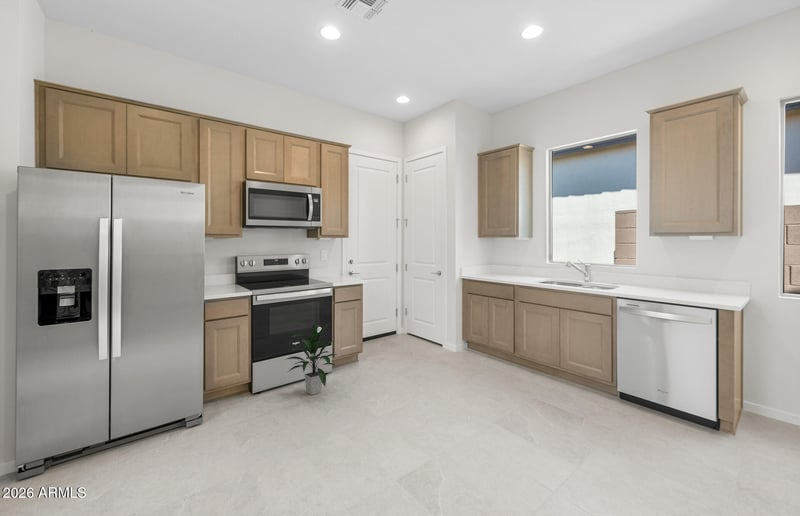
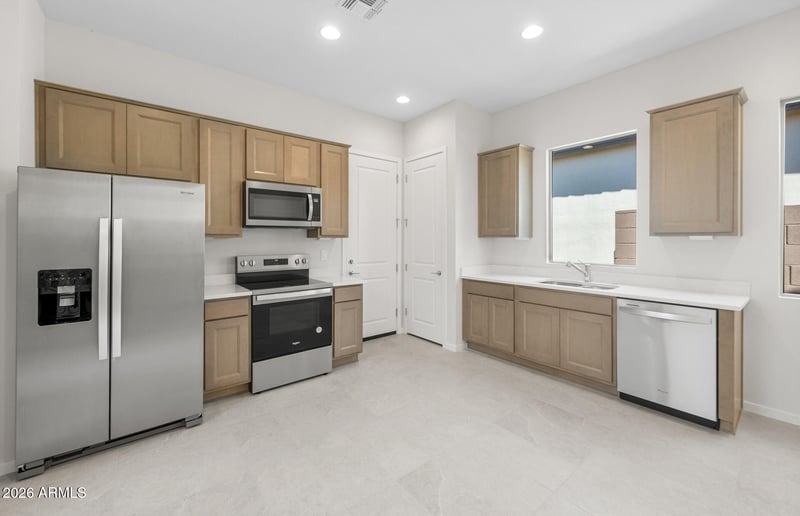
- indoor plant (313, 359)
